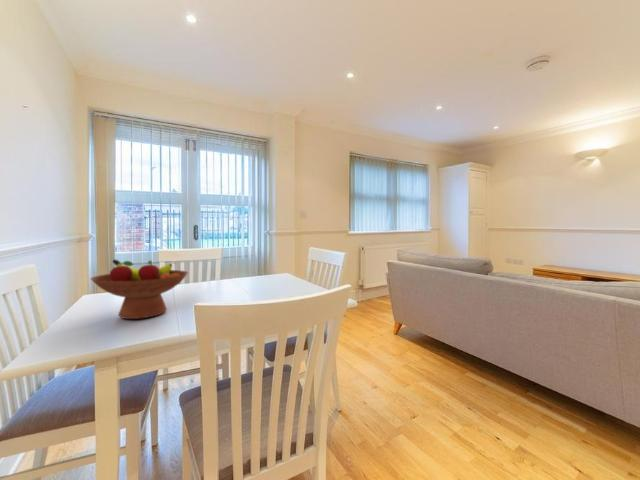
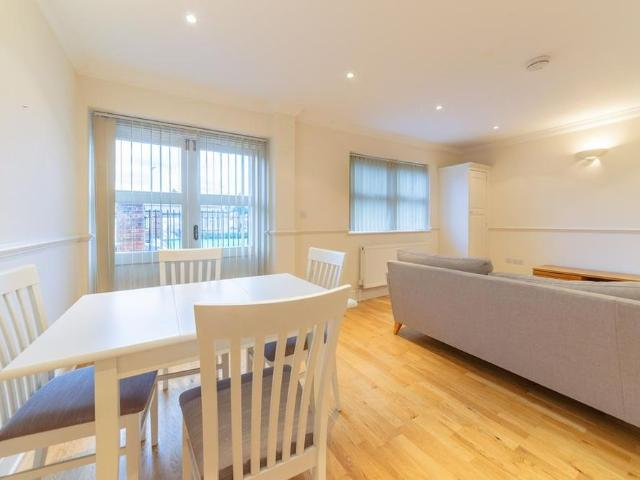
- fruit bowl (143, 286)
